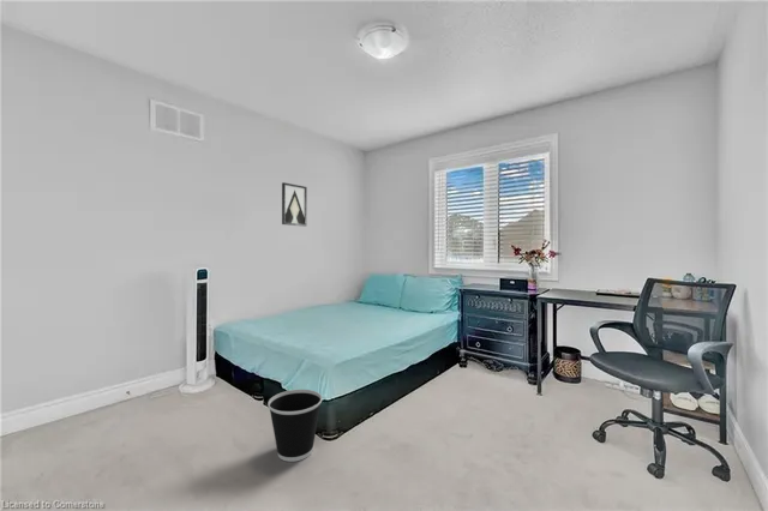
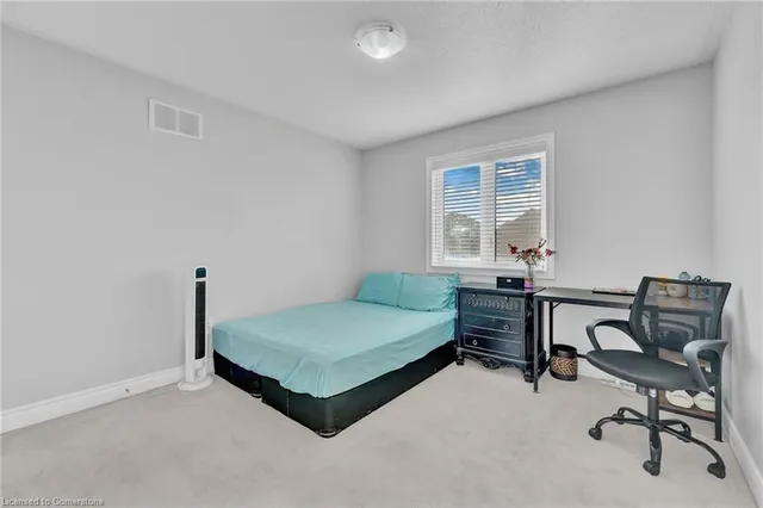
- wall art (294, 205)
- wastebasket (295, 425)
